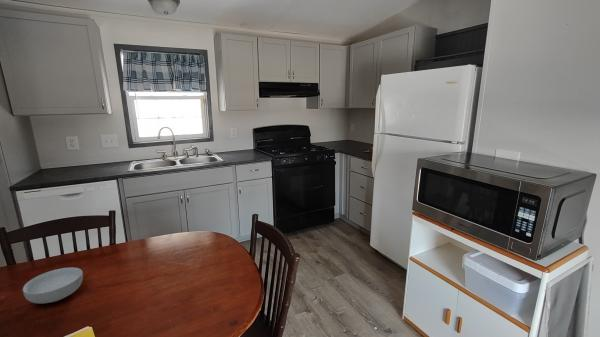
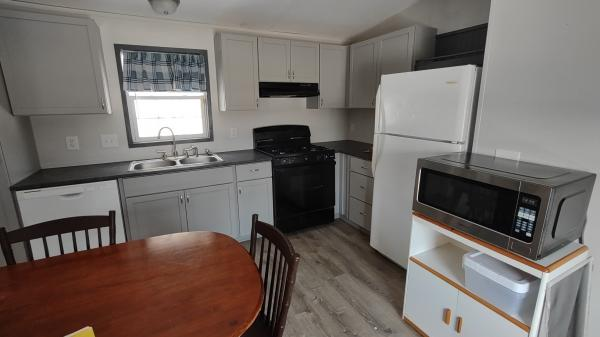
- cereal bowl (55, 287)
